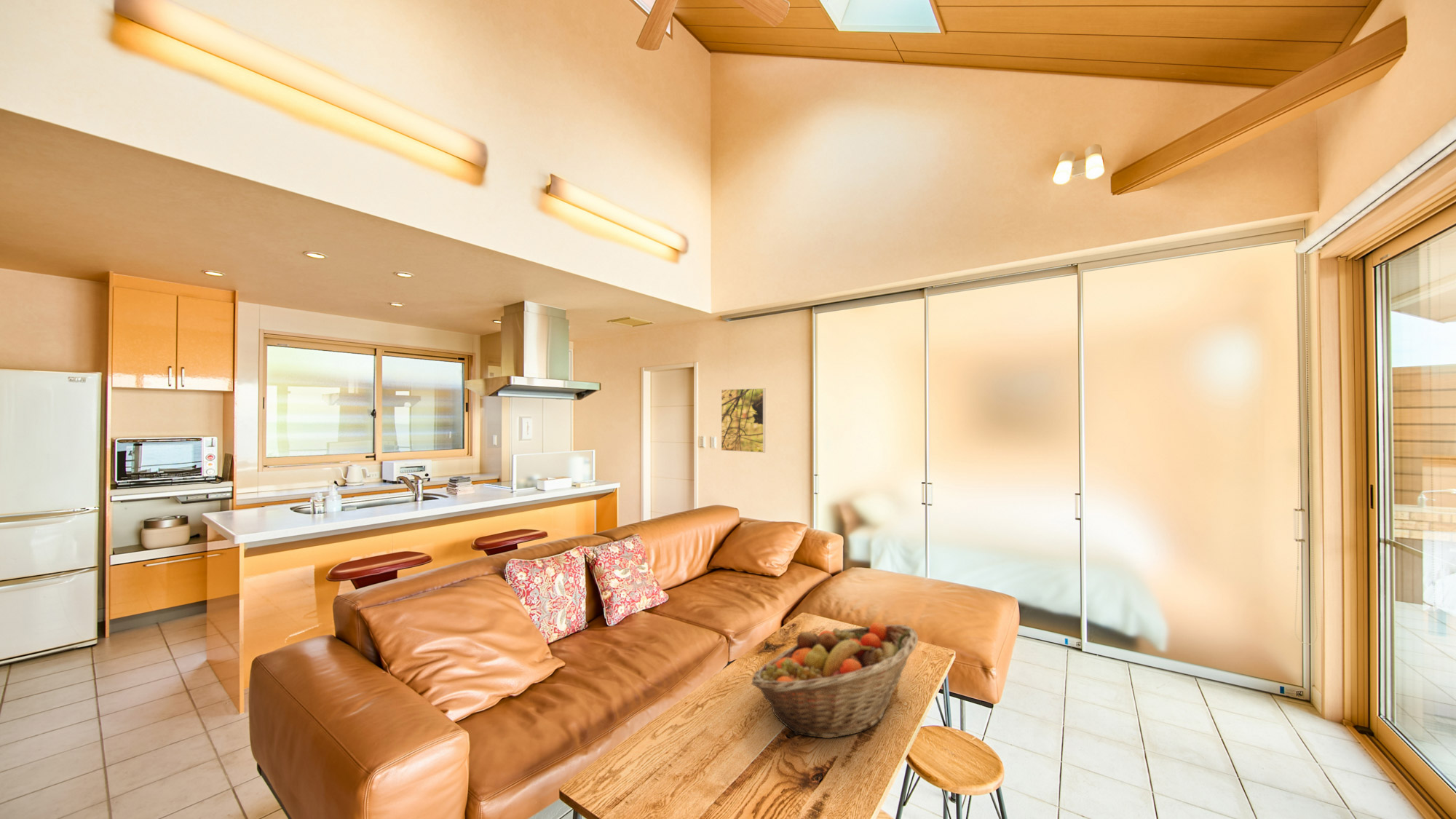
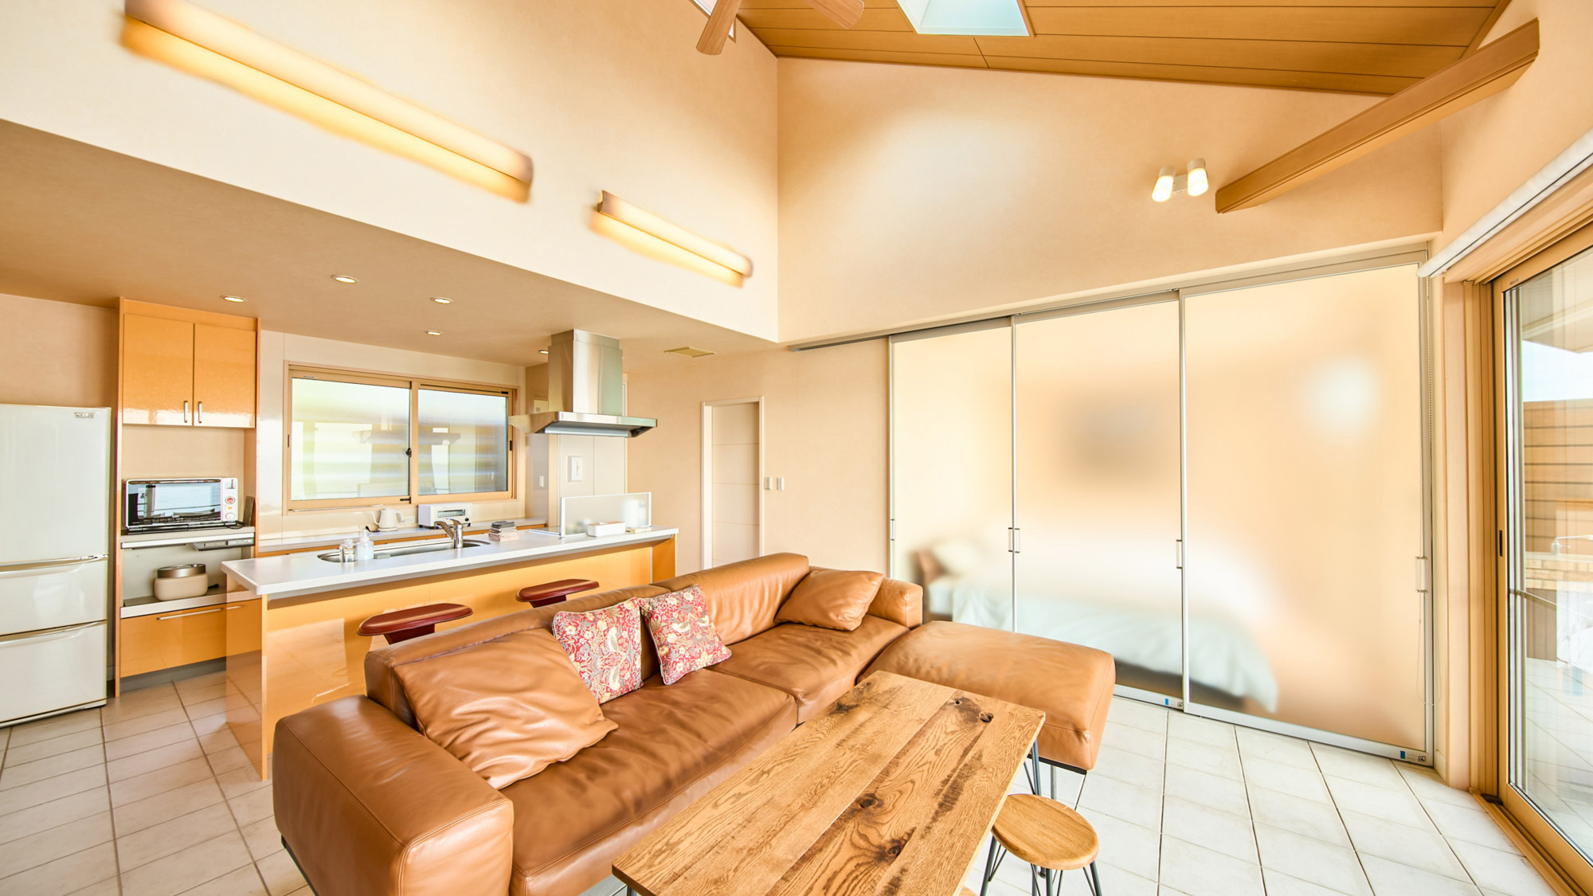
- fruit basket (836, 668)
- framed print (743, 420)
